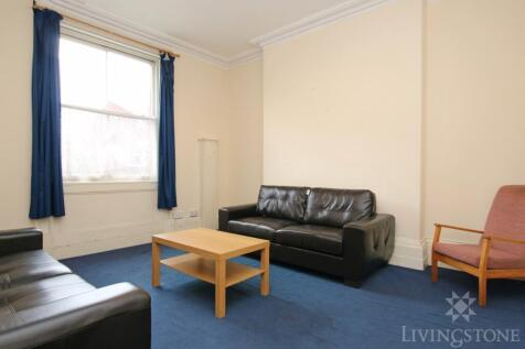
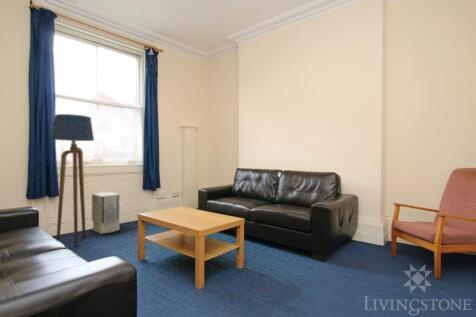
+ air purifier (105, 211)
+ floor lamp (73, 179)
